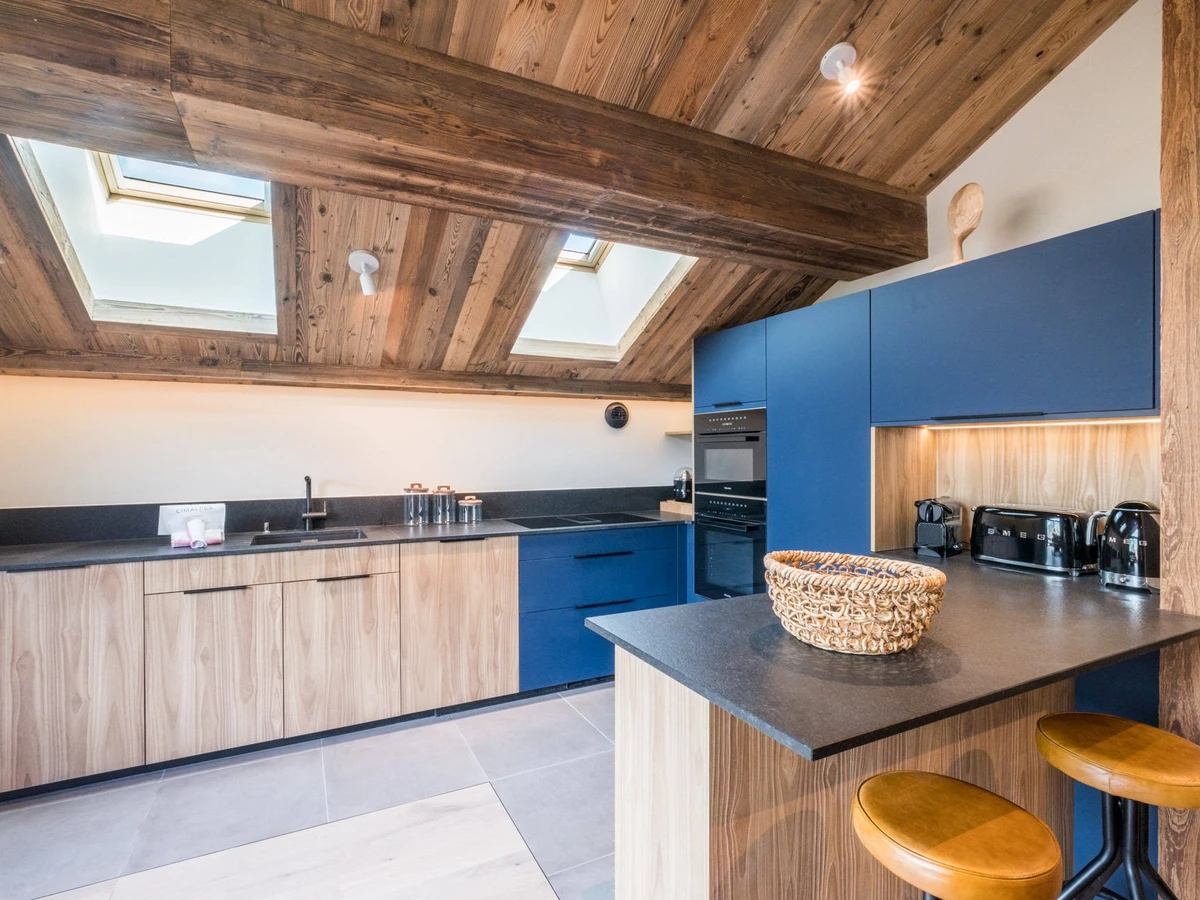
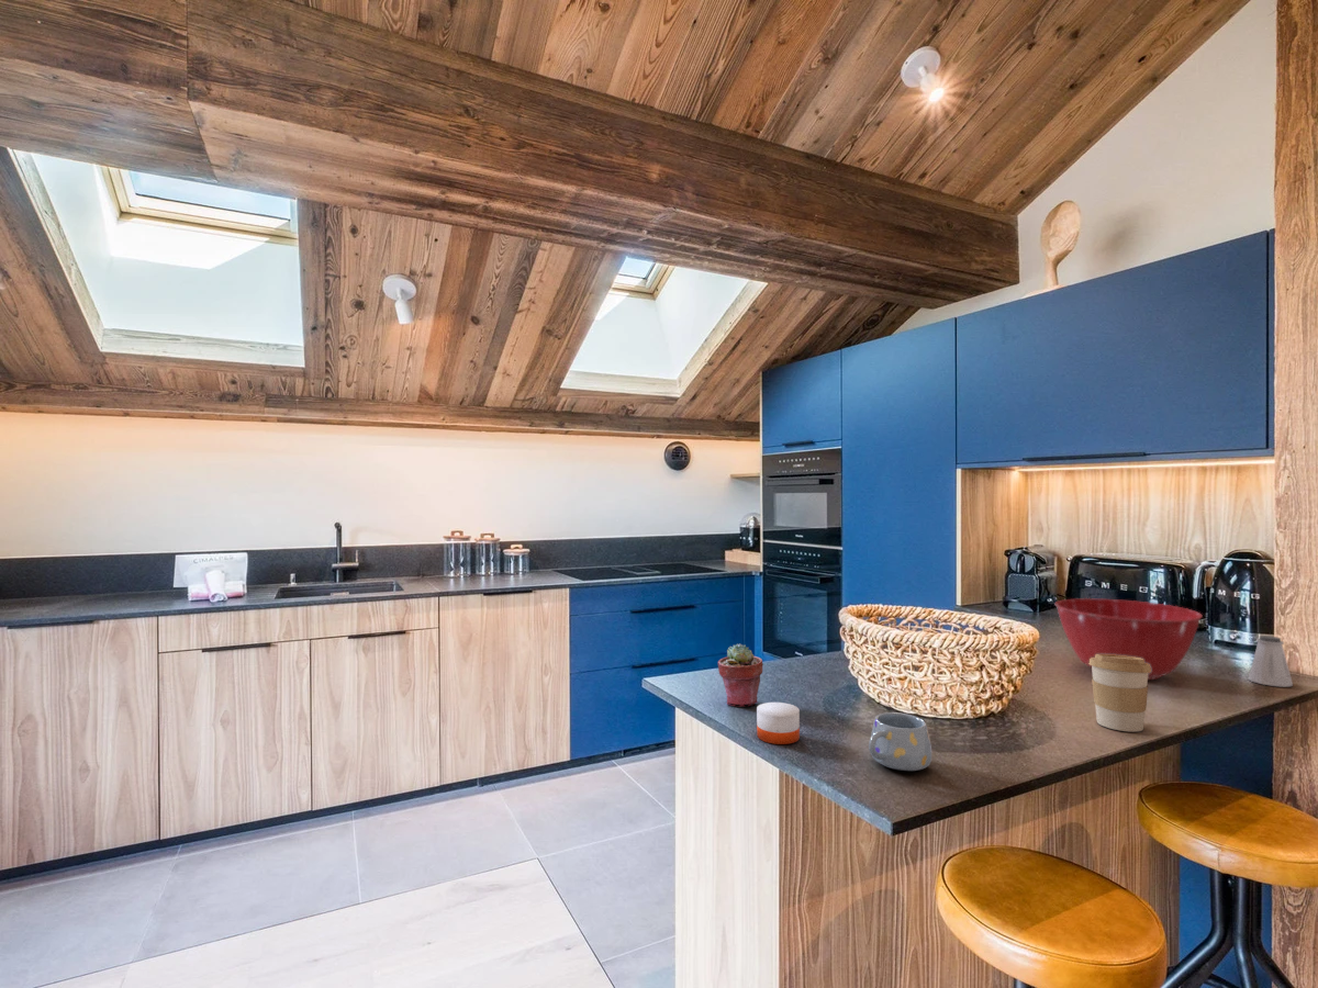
+ candle (778, 707)
+ coffee cup (1119, 689)
+ saltshaker (1270, 659)
+ mug (894, 743)
+ mixing bowl (1125, 640)
+ potted succulent (740, 672)
